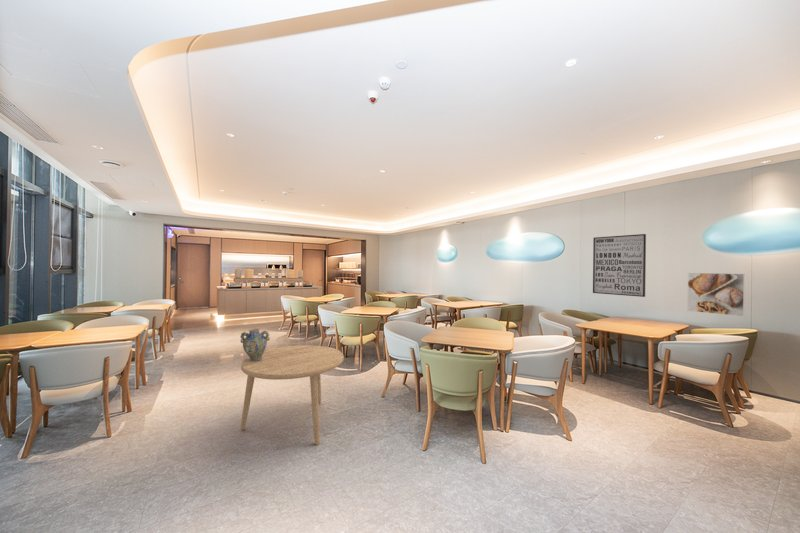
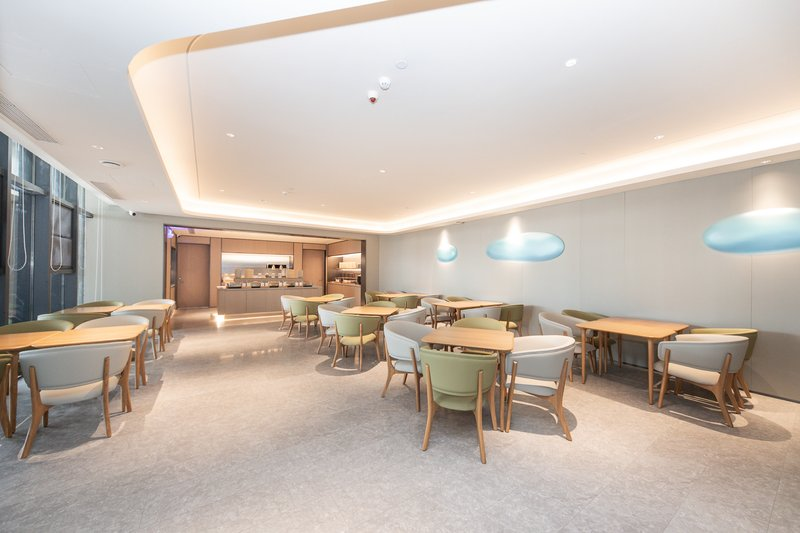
- dining table (294, 378)
- ceramic jug (256, 344)
- wall art (617, 265)
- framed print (714, 293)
